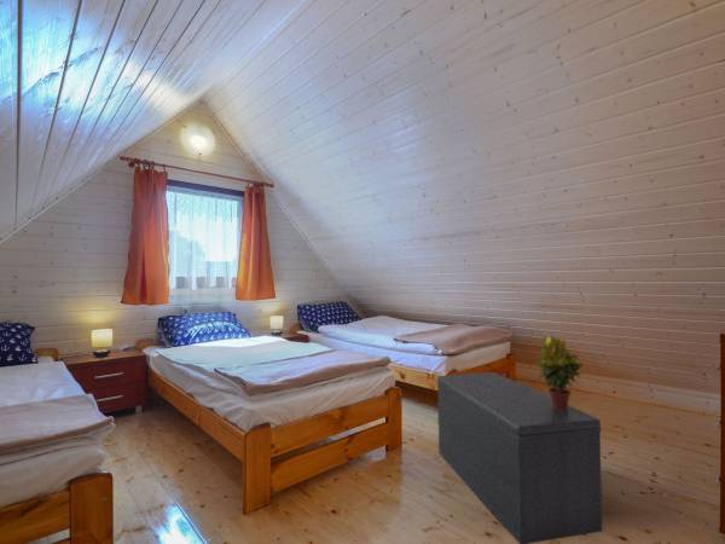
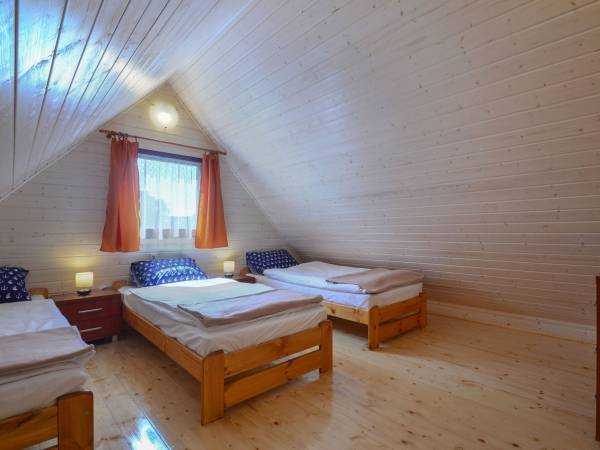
- bench (504, 439)
- potted plant (557, 370)
